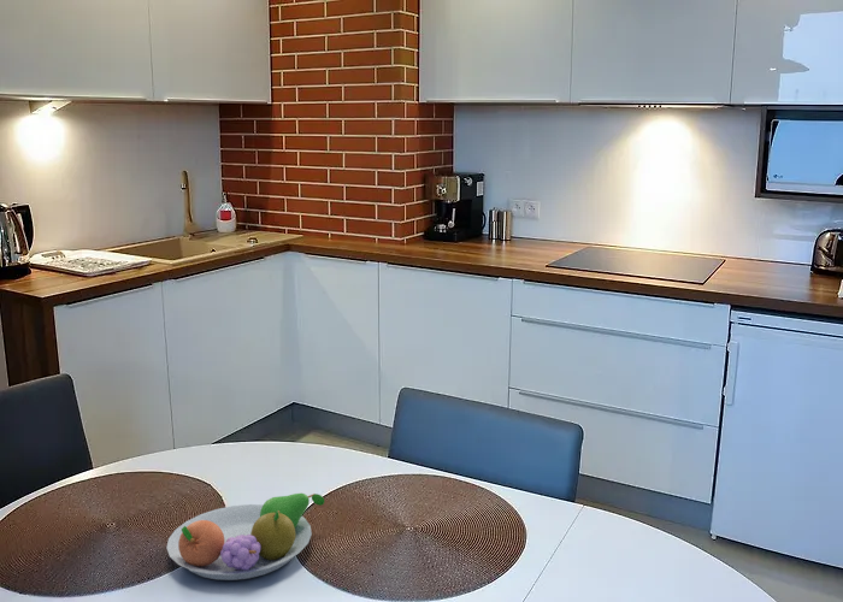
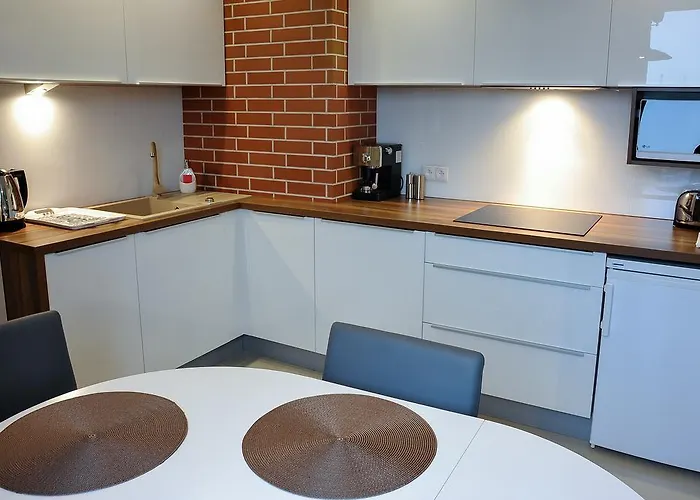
- fruit bowl (246, 523)
